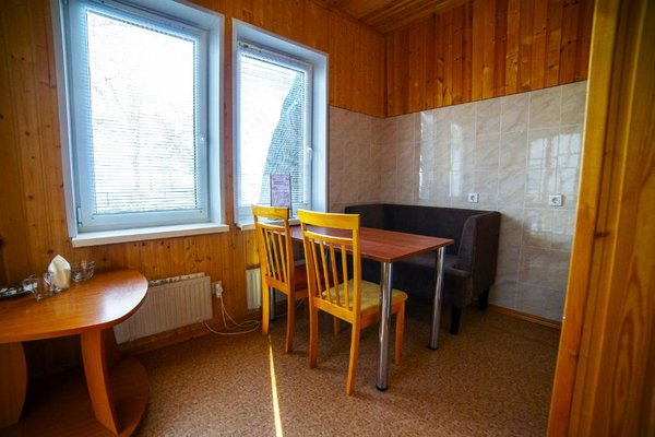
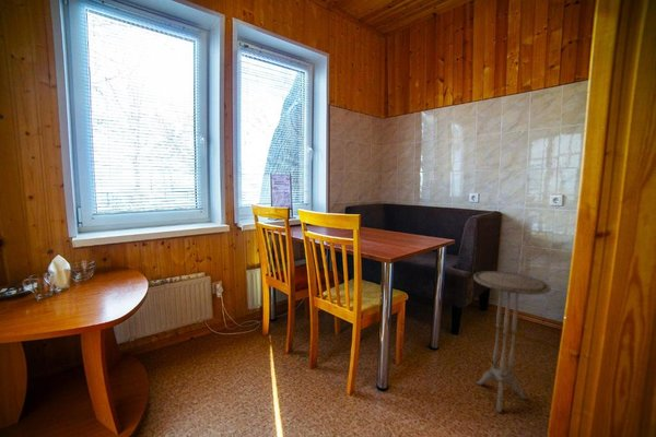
+ side table (504, 339)
